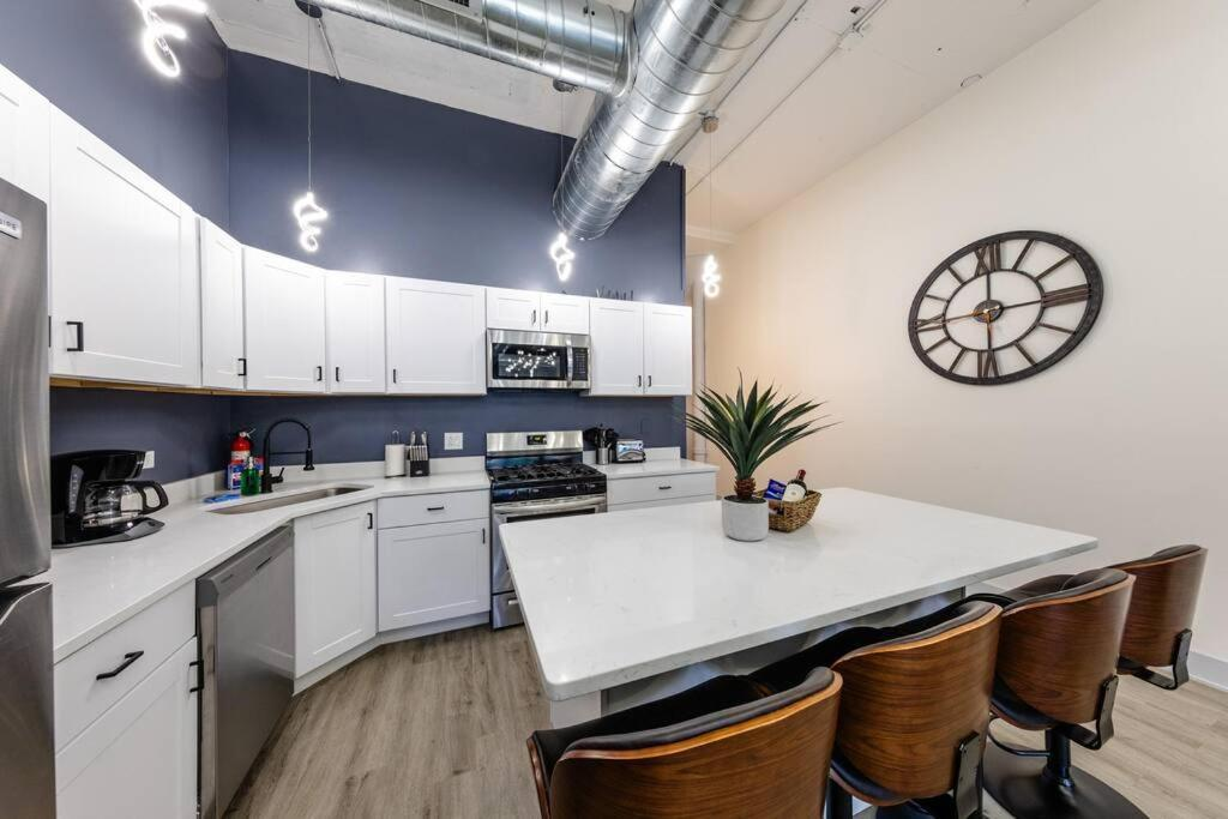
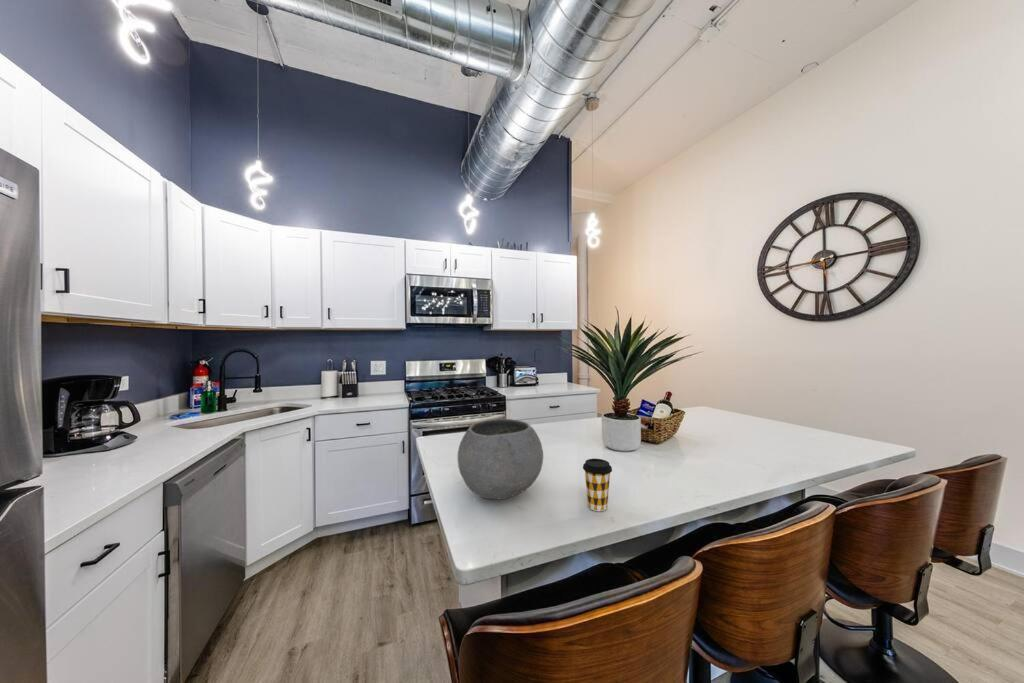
+ coffee cup (597, 484)
+ bowl (500, 459)
